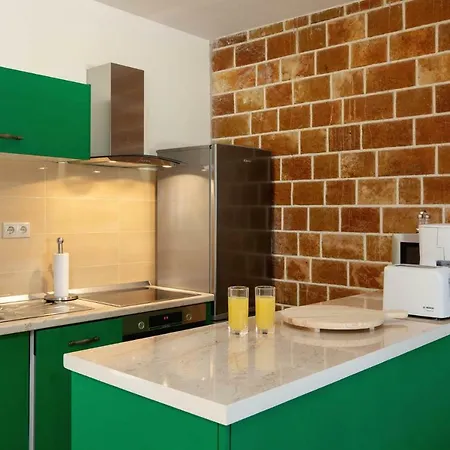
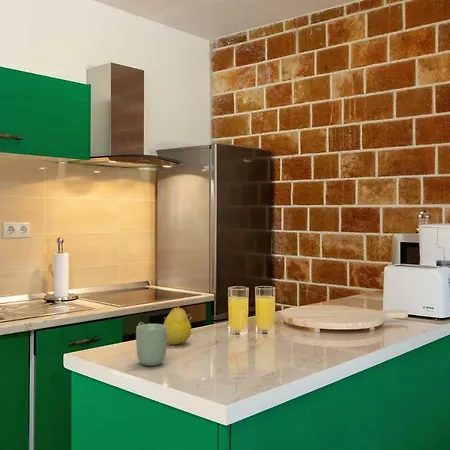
+ fruit (177, 324)
+ cup (151, 345)
